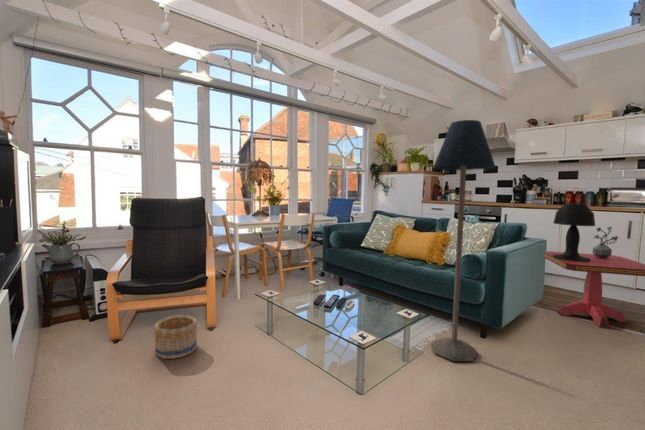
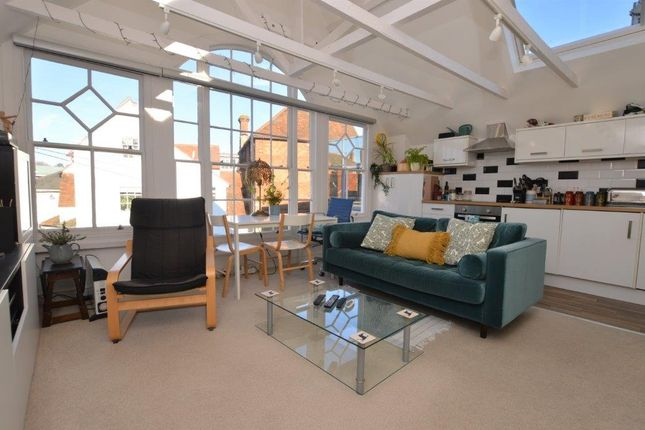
- potted plant (605, 242)
- floor lamp (459, 239)
- side table (592, 288)
- basket (176, 335)
- table lamp (573, 231)
